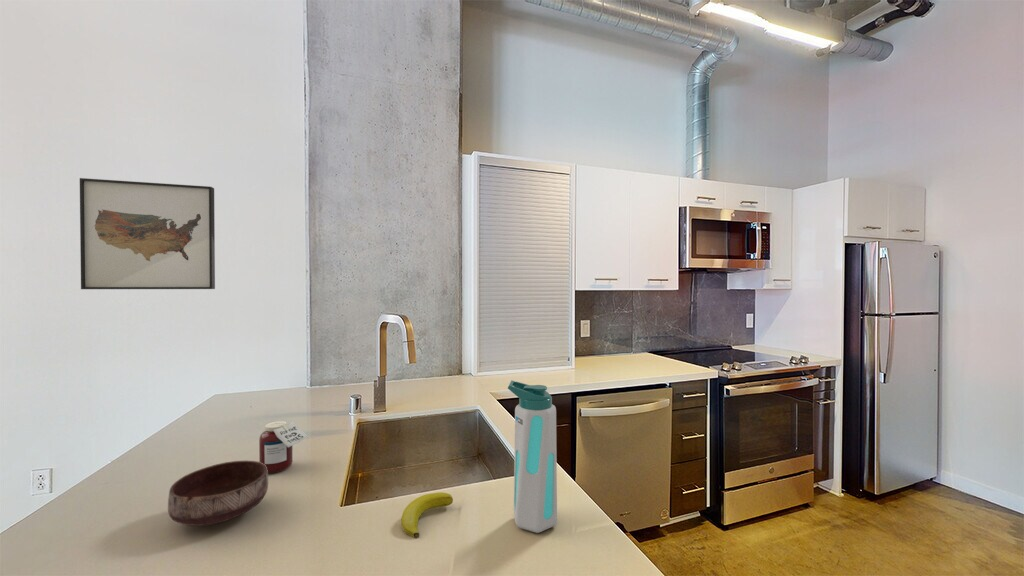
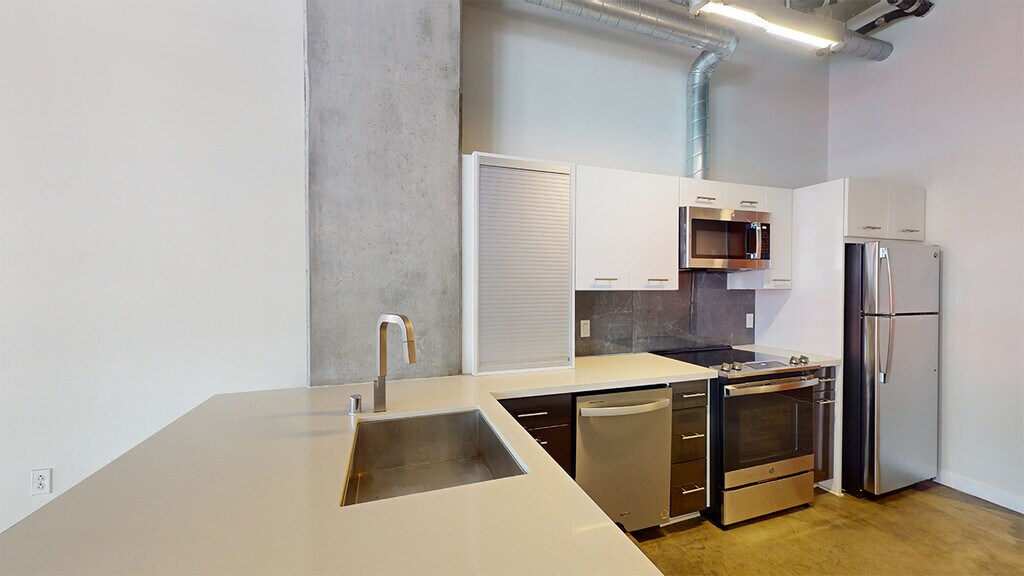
- banana (424, 510)
- wall art (150, 236)
- bowl (221, 495)
- water bottle (531, 452)
- jar (281, 446)
